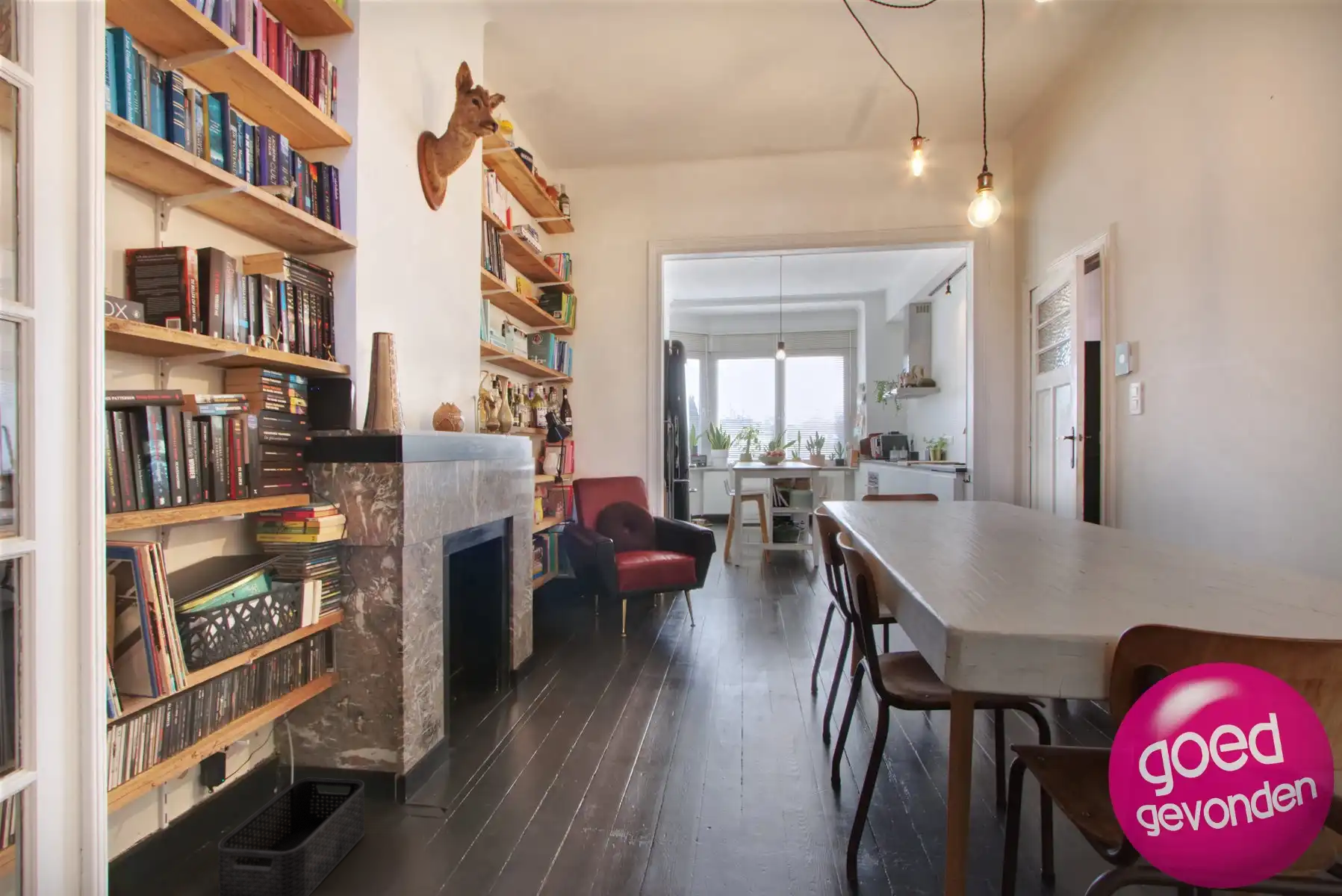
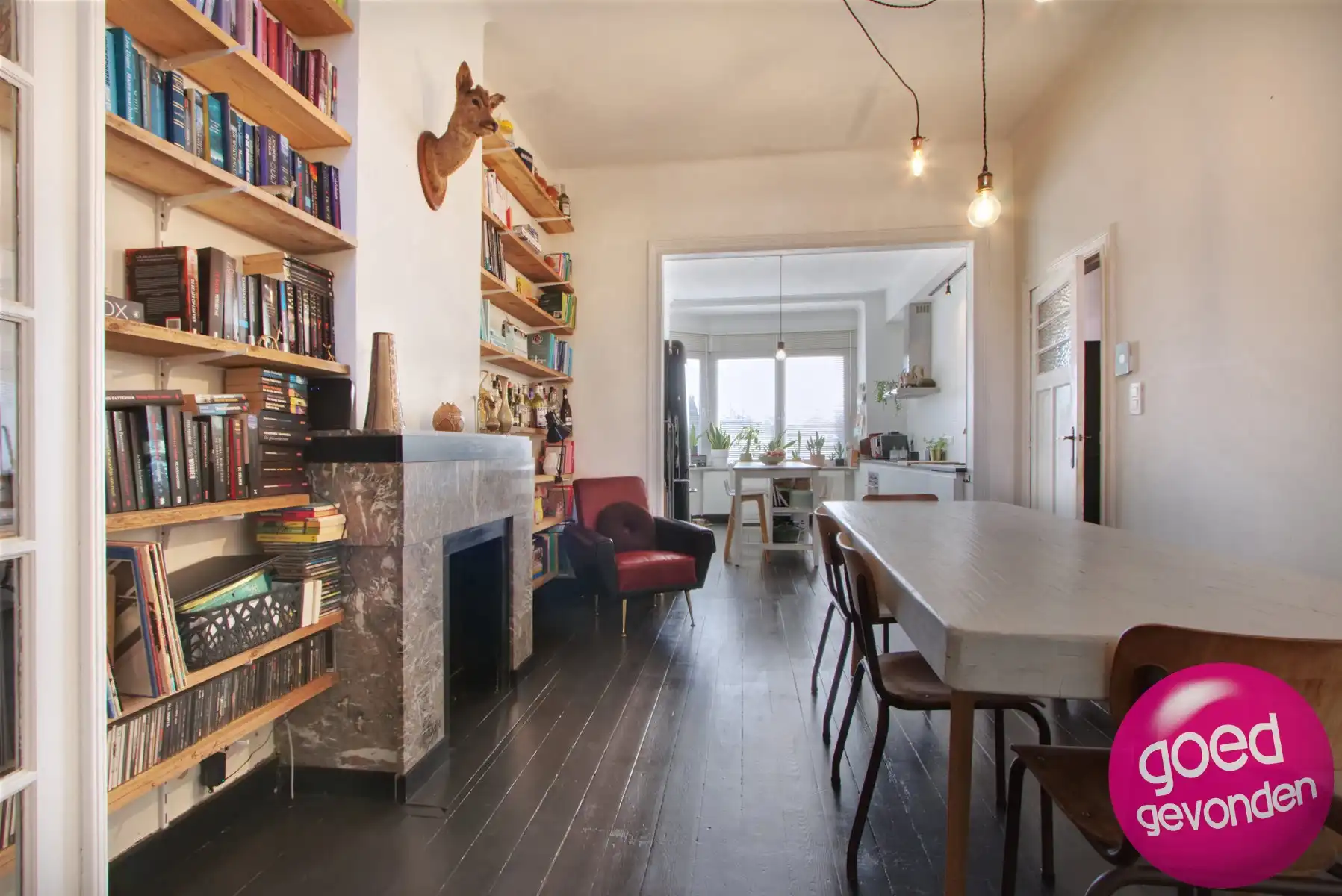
- storage bin (297, 838)
